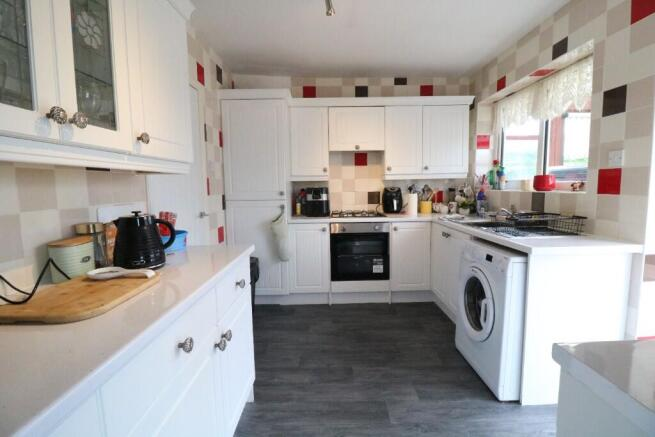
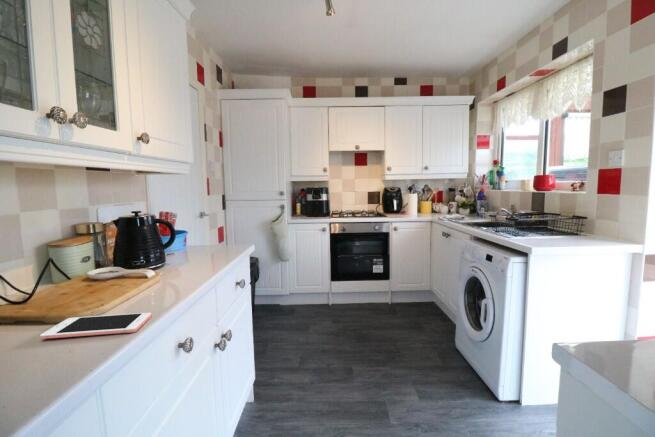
+ cell phone (100, 324)
